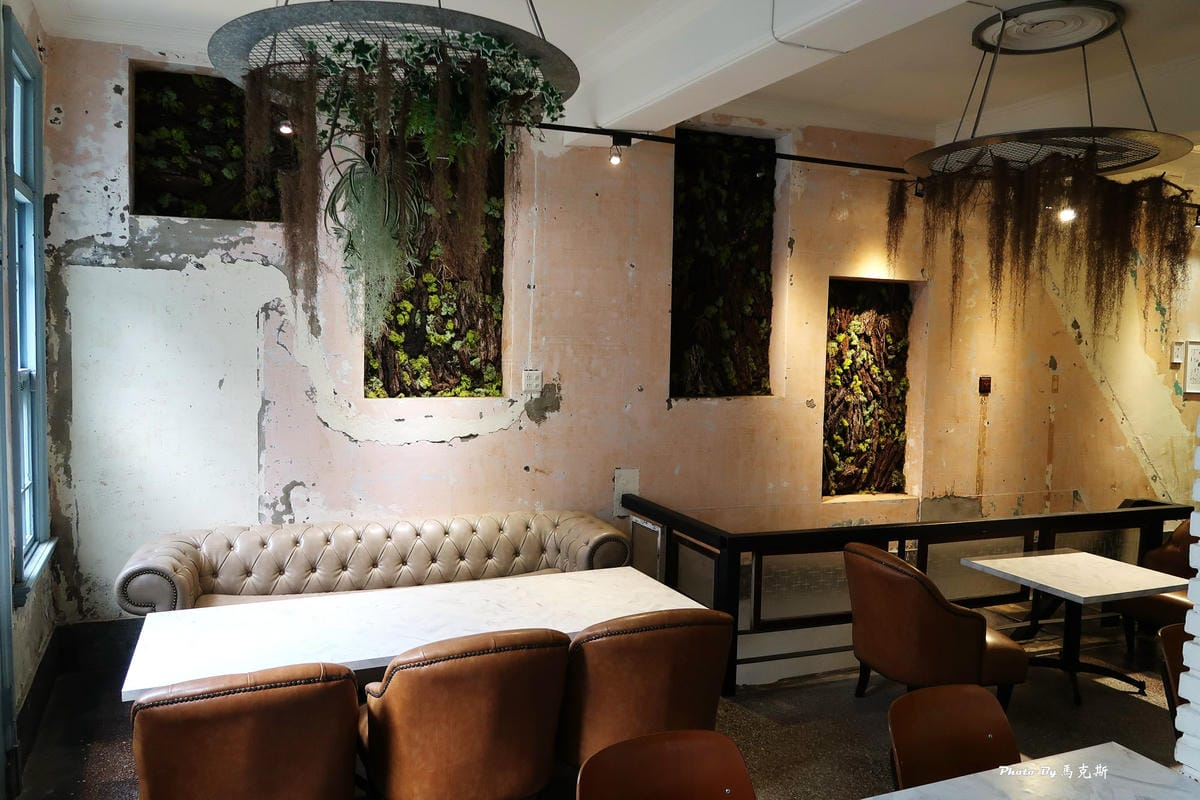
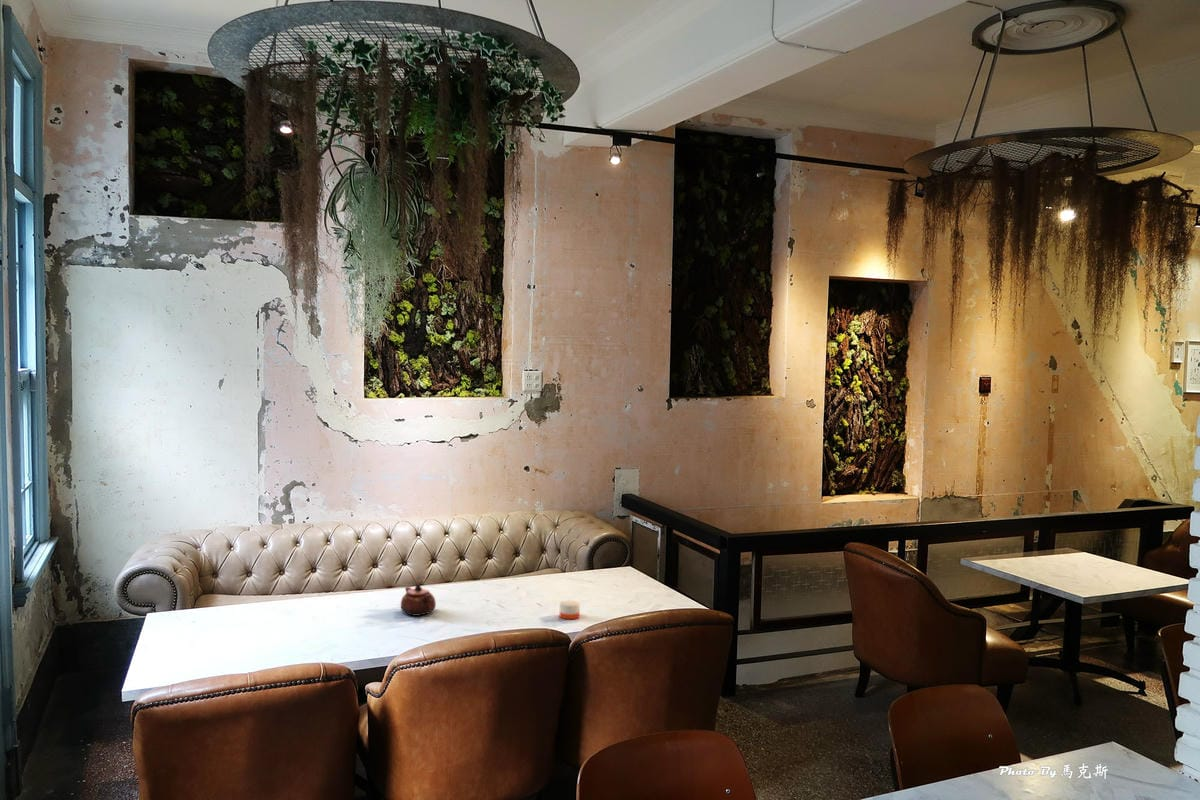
+ teapot (418, 598)
+ candle (569, 602)
